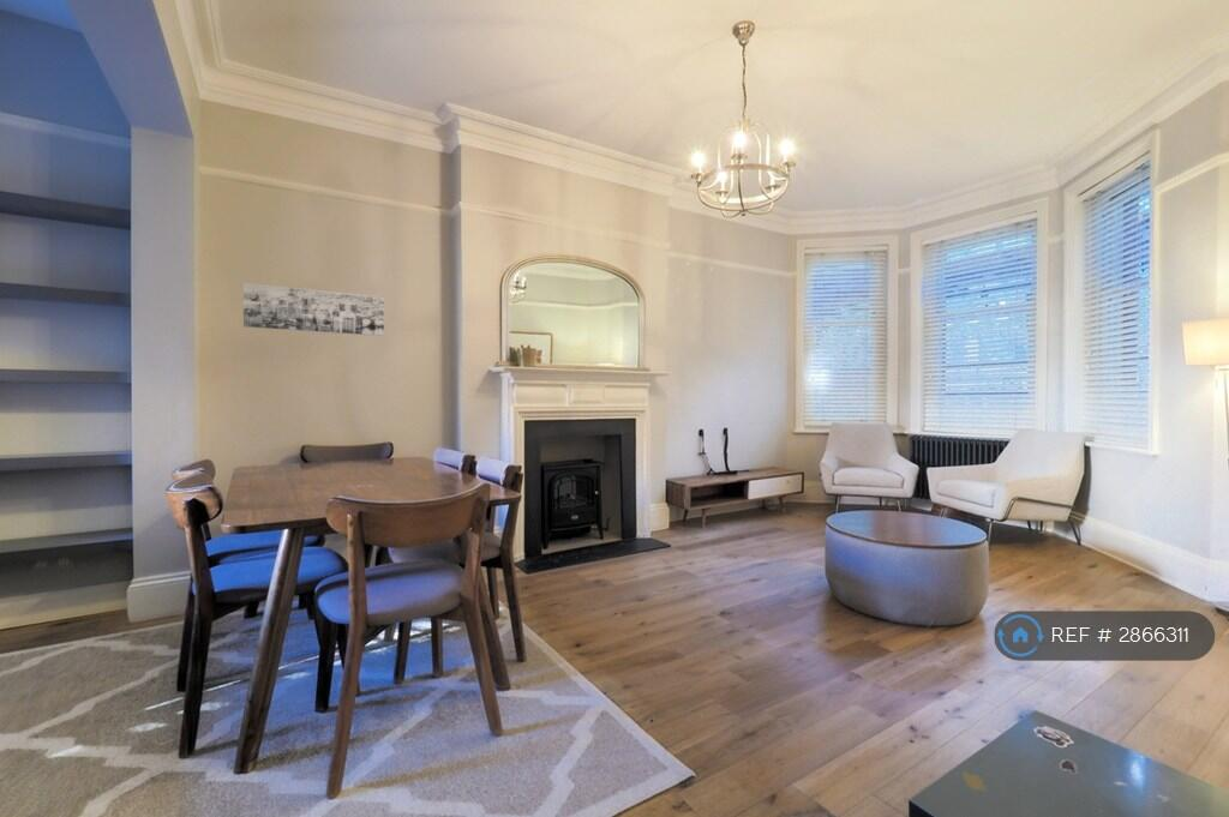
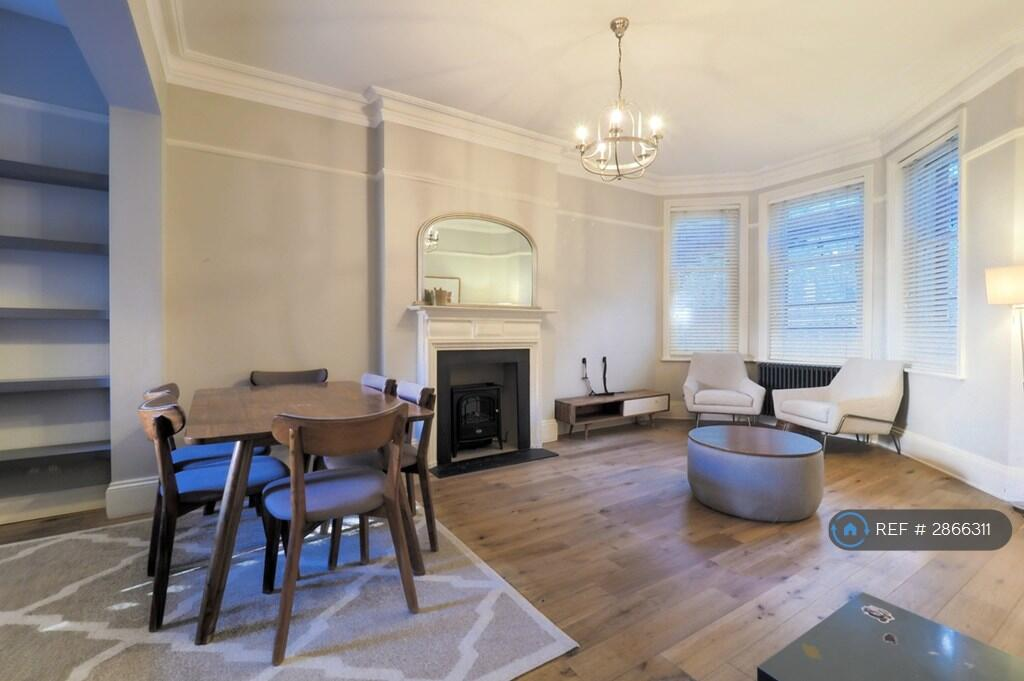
- wall art (317, 311)
